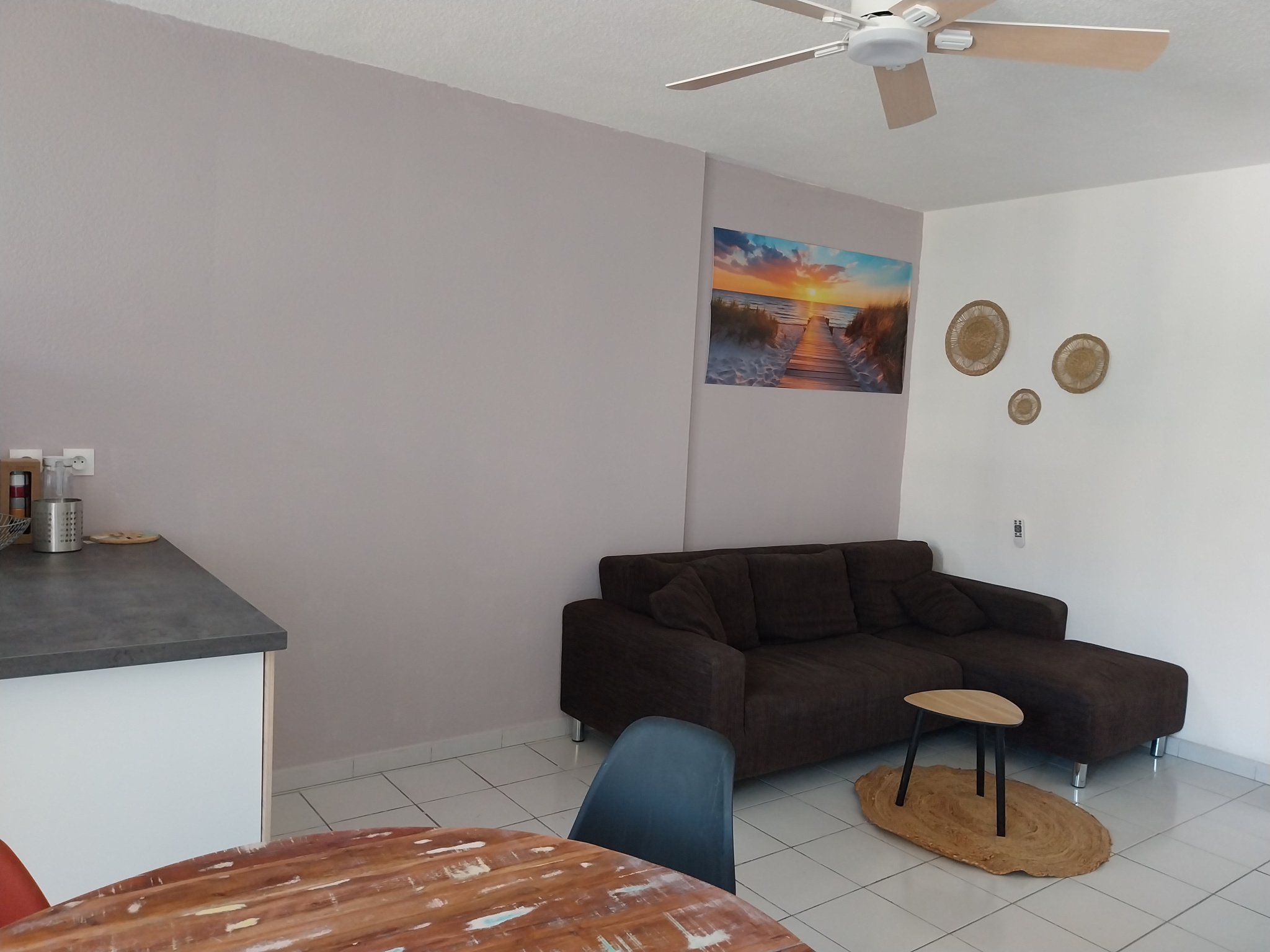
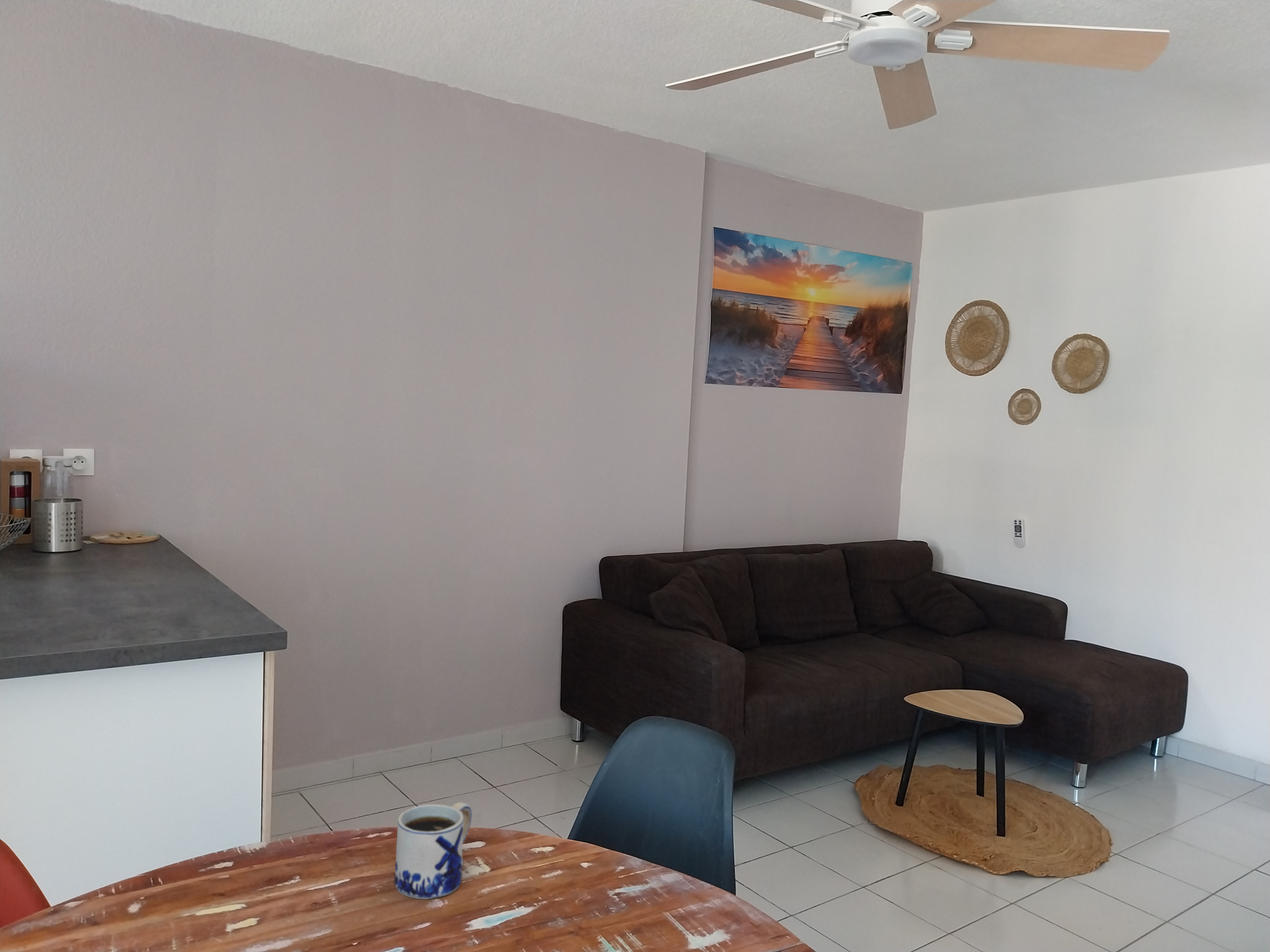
+ mug (435, 846)
